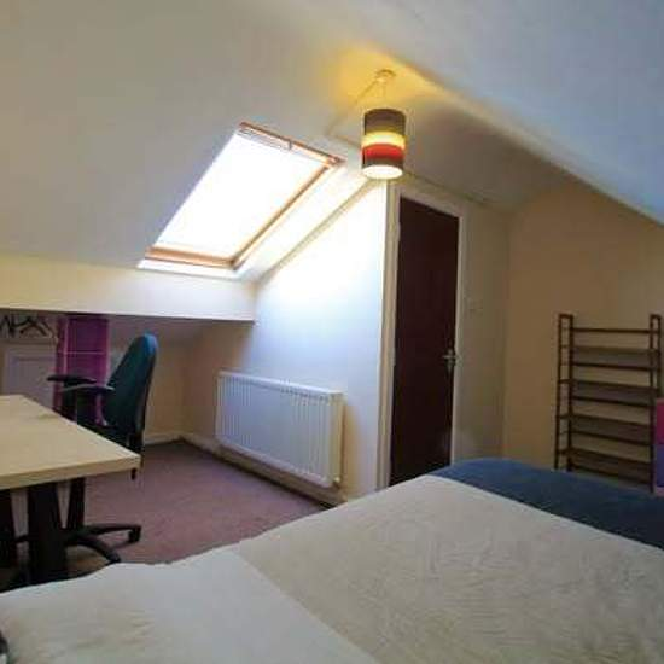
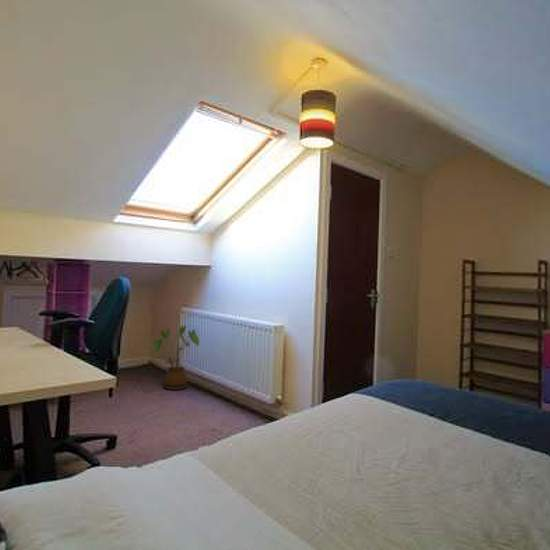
+ house plant (174, 357)
